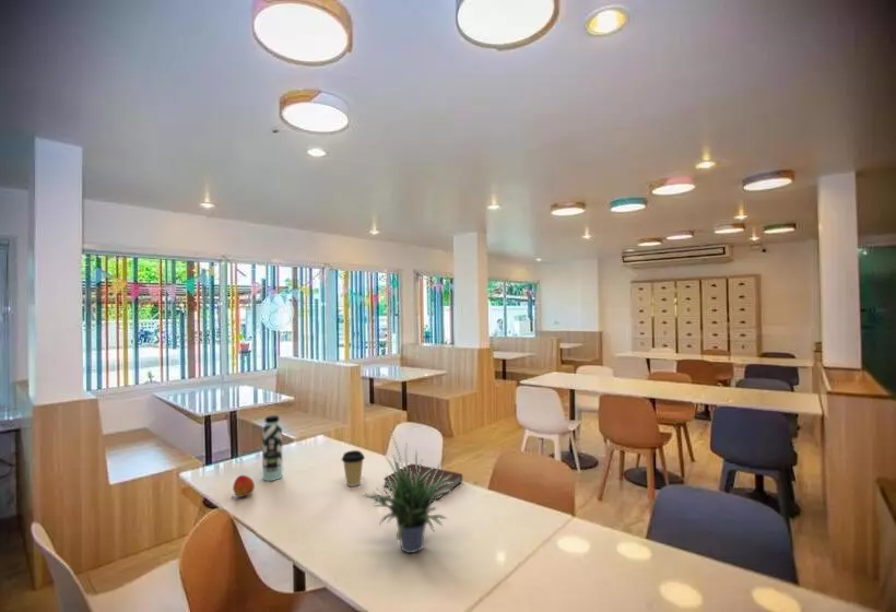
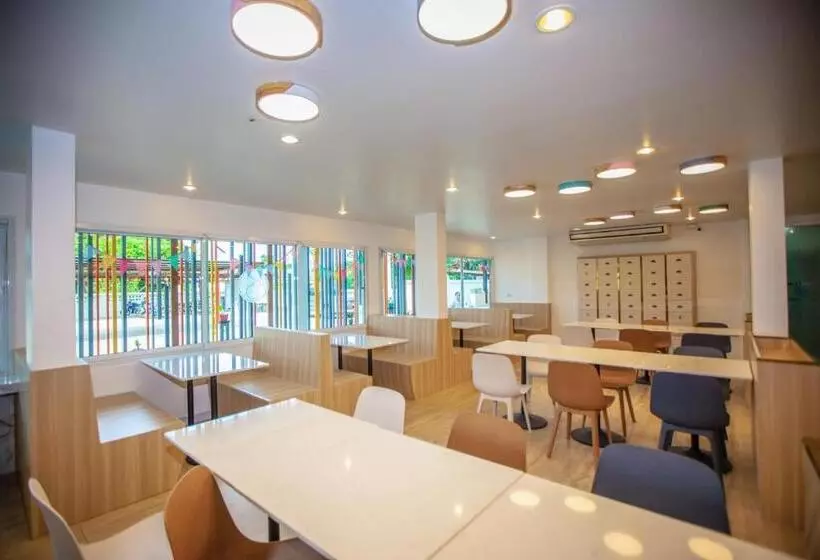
- notebook (423, 479)
- coffee cup (353, 468)
- potted plant (414, 490)
- water bottle (272, 447)
- peach (243, 485)
